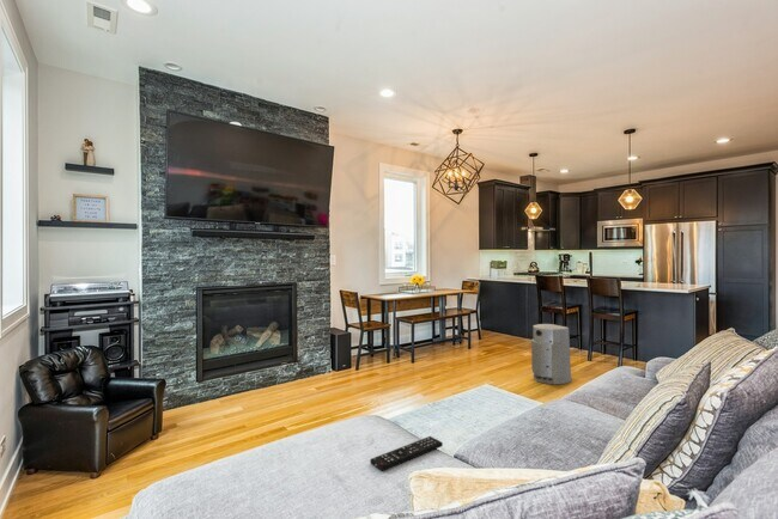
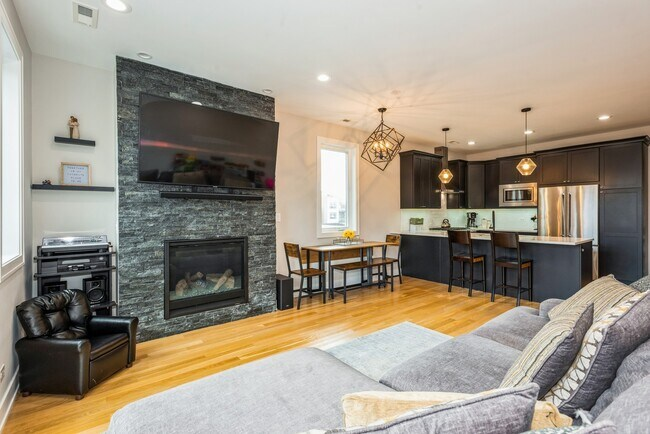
- air purifier (549, 353)
- remote control (407, 451)
